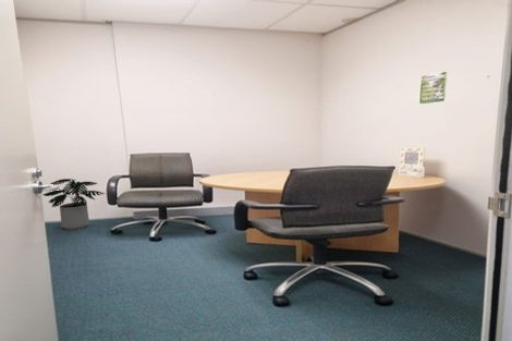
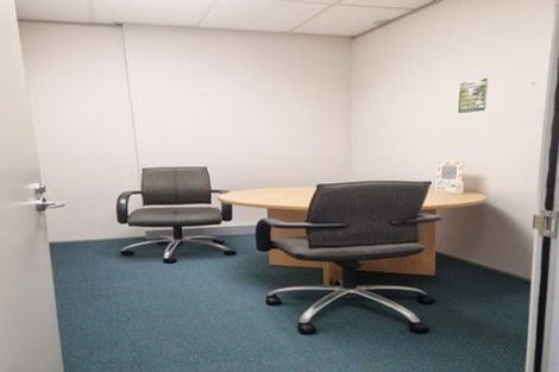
- potted plant (74, 204)
